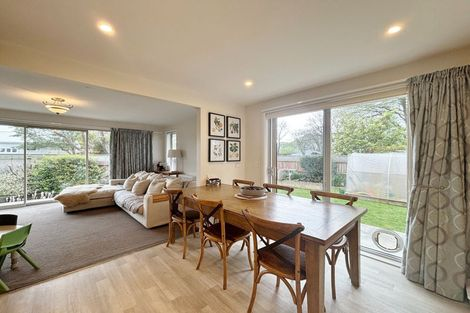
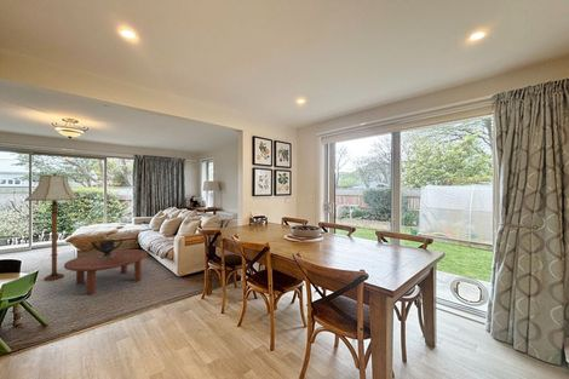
+ coffee table (109, 268)
+ floor lamp (53, 224)
+ decorative urn (107, 248)
